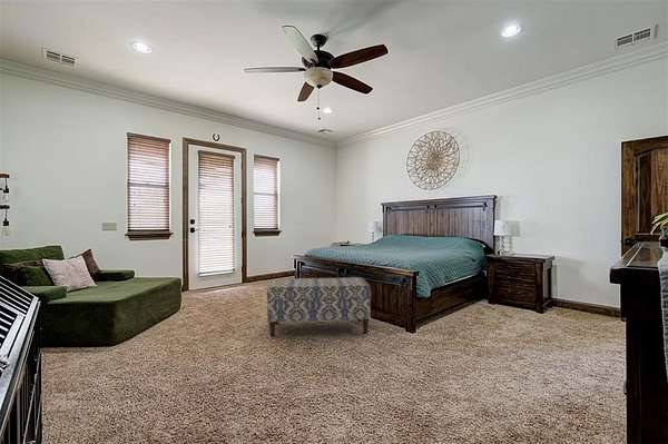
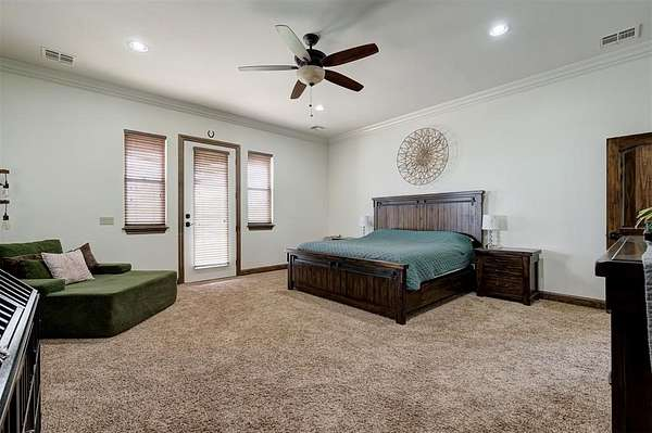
- bench (318, 304)
